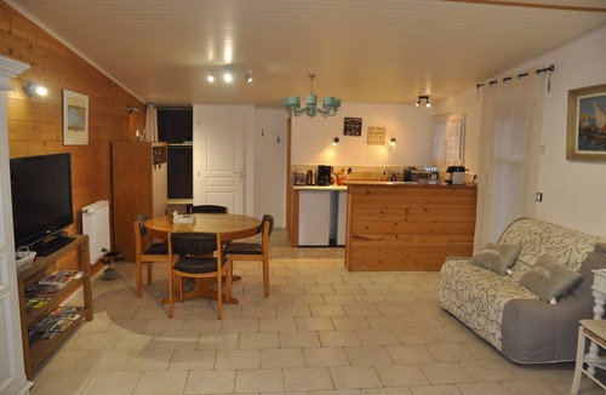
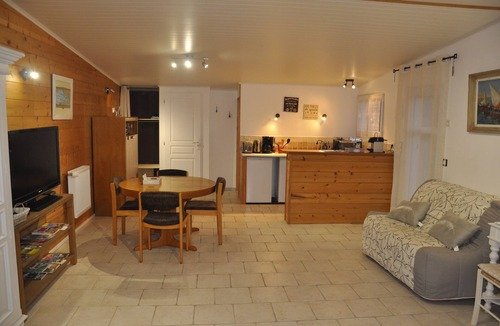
- potted plant (109, 262)
- chandelier (311, 96)
